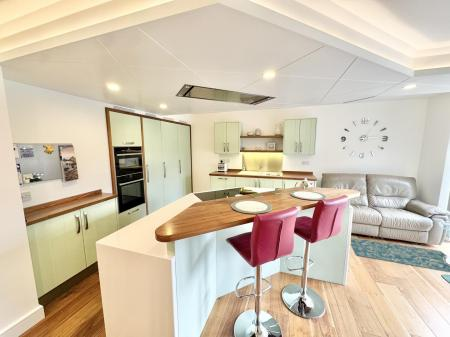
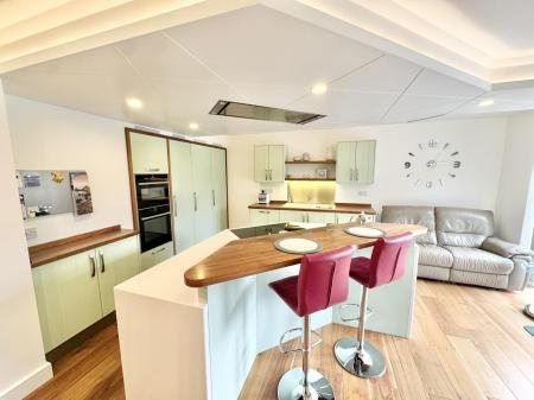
- rug (399, 253)
